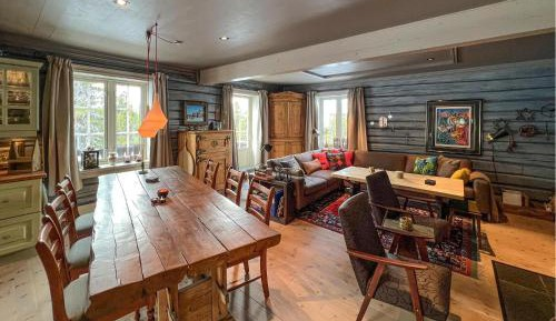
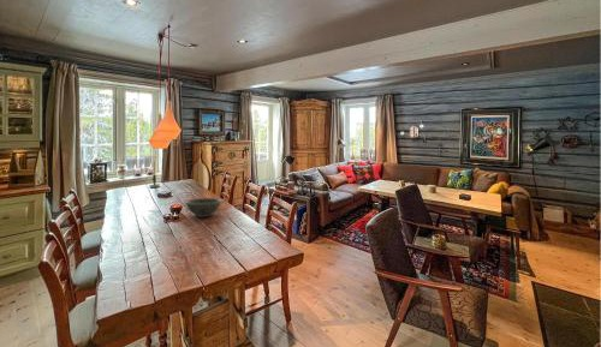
+ decorative bowl (203, 208)
